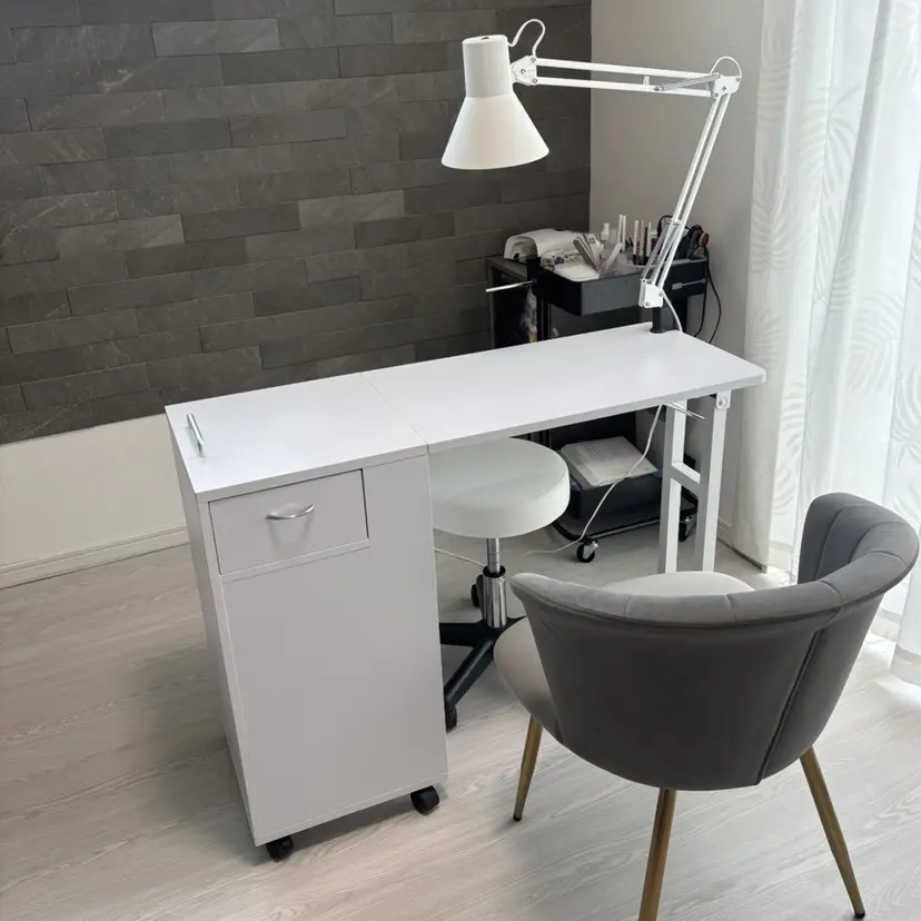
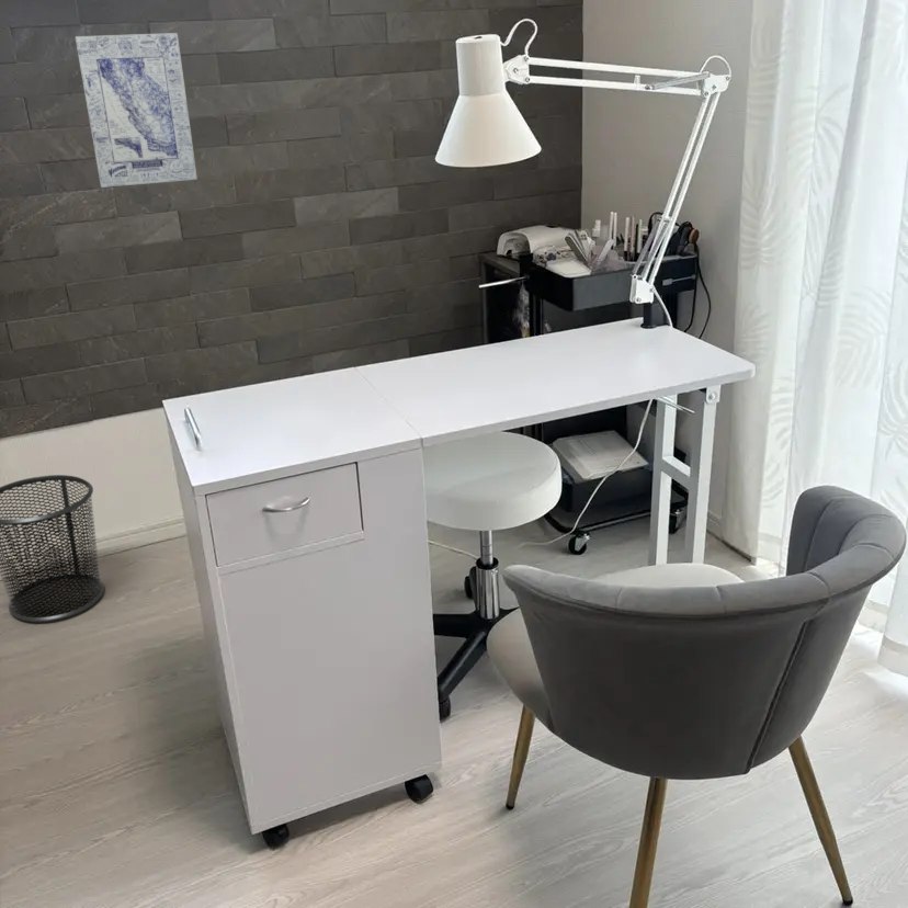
+ waste bin (45, 548)
+ wall art (138, 111)
